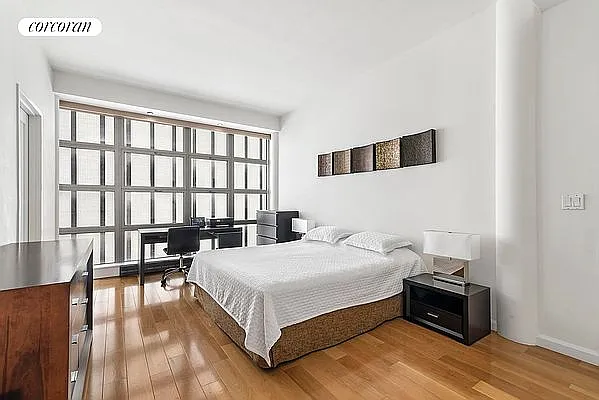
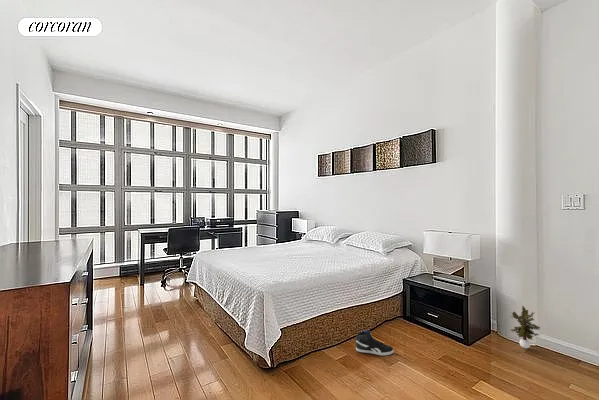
+ sneaker (374, 341)
+ potted plant (524, 327)
